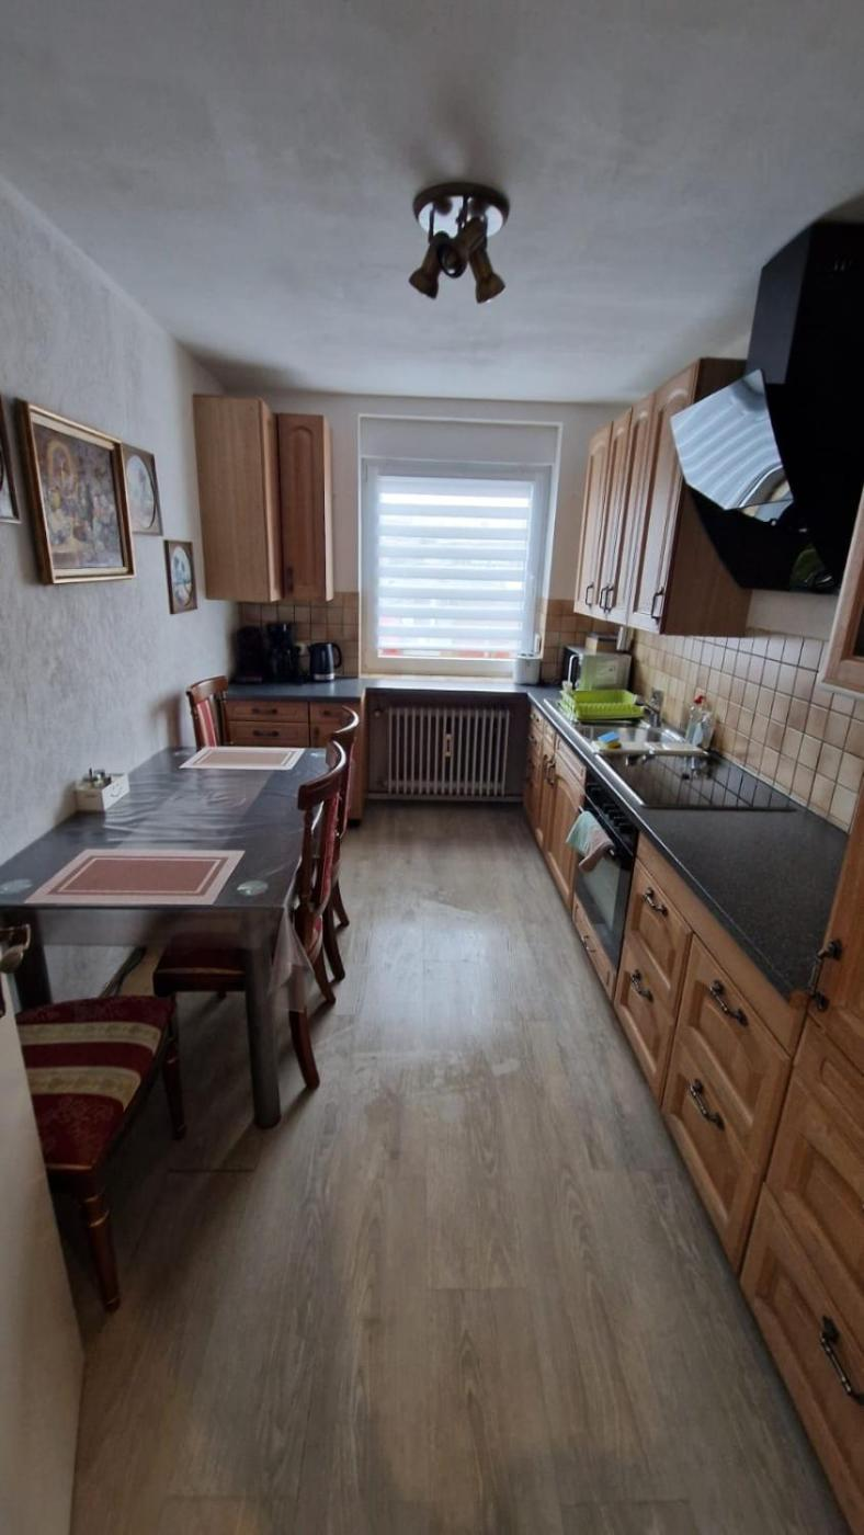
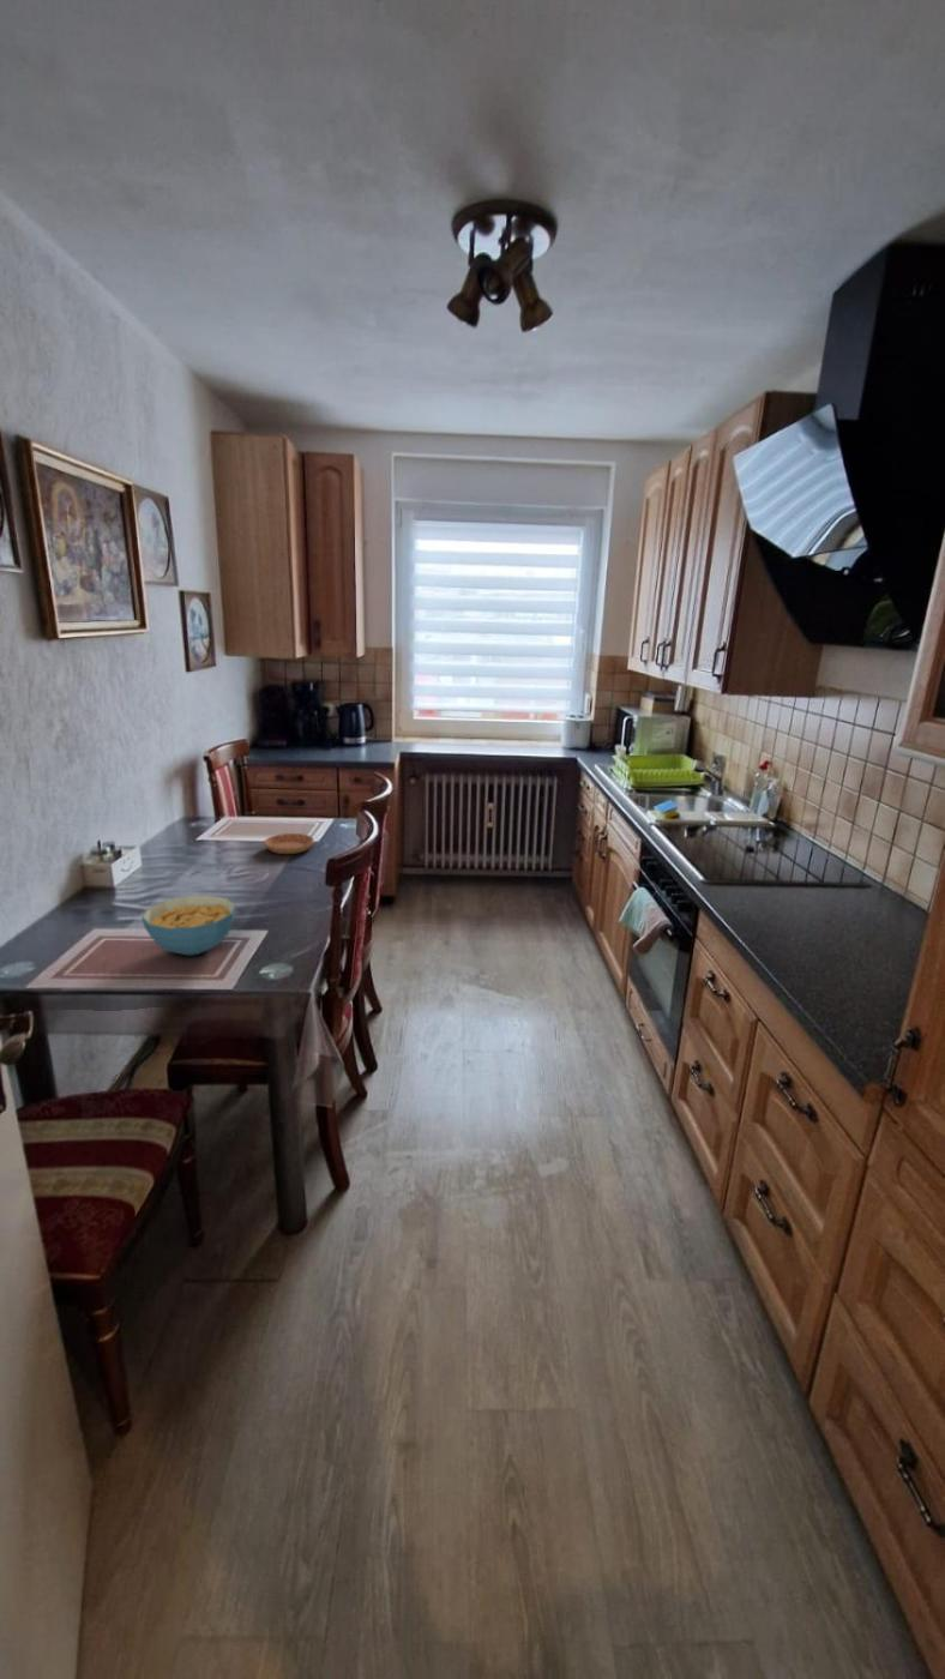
+ cereal bowl (191, 929)
+ saucer (289, 843)
